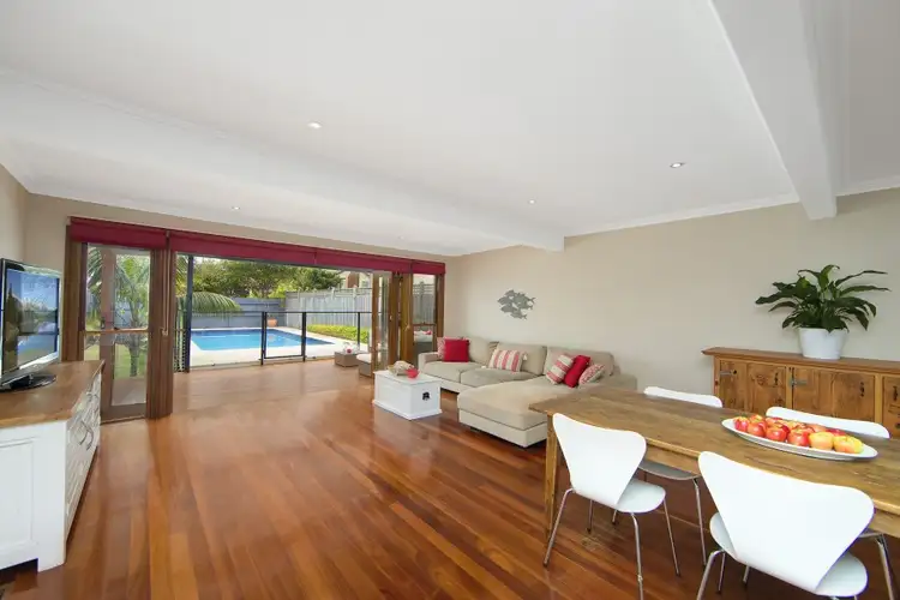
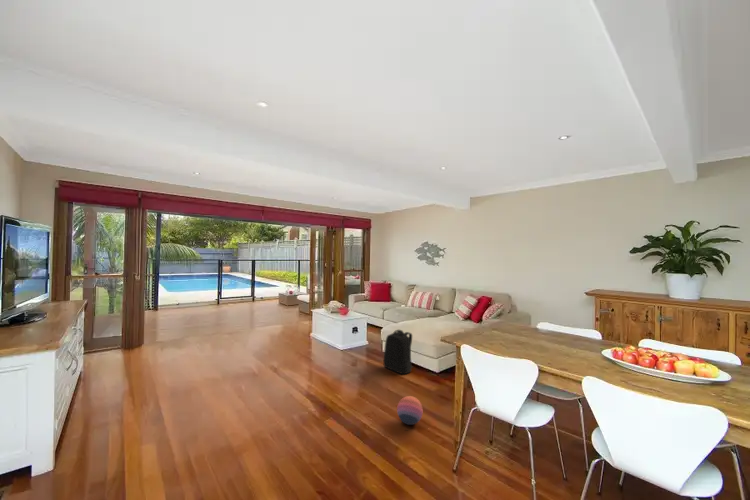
+ backpack (400, 349)
+ ball (409, 410)
